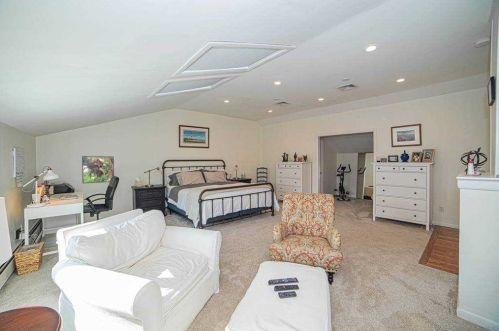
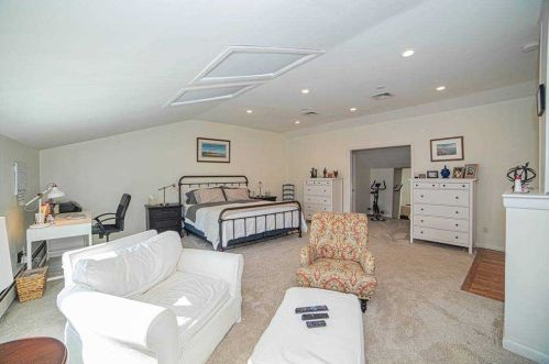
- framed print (98, 169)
